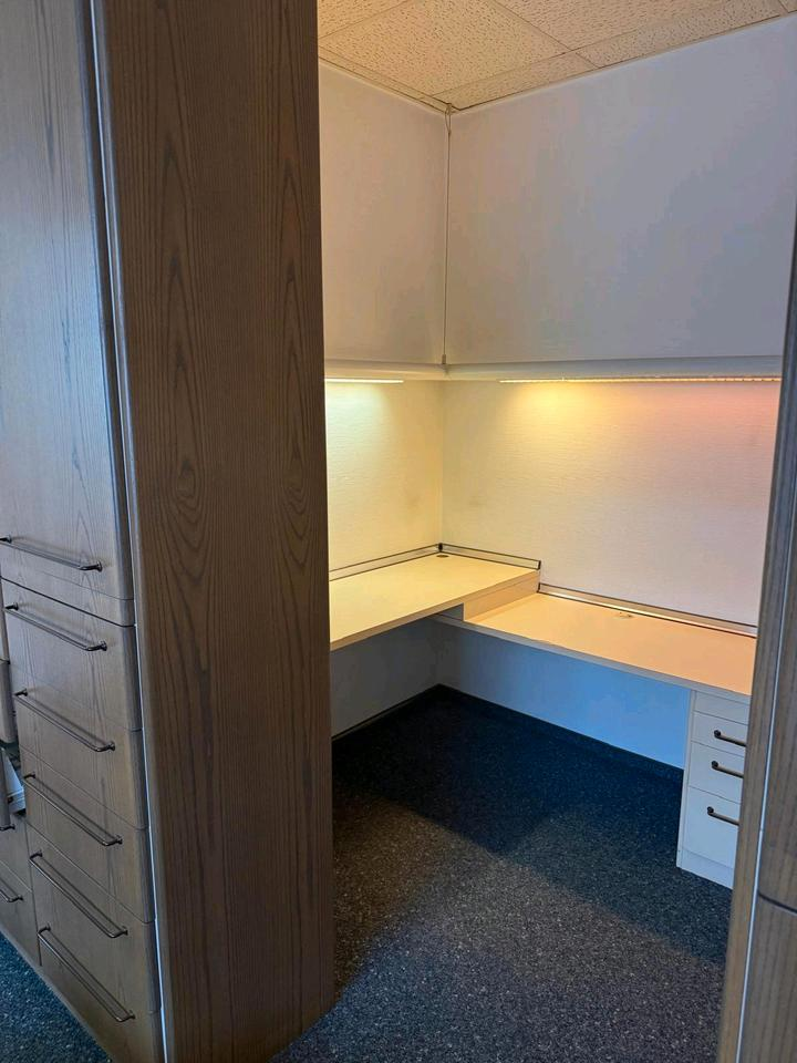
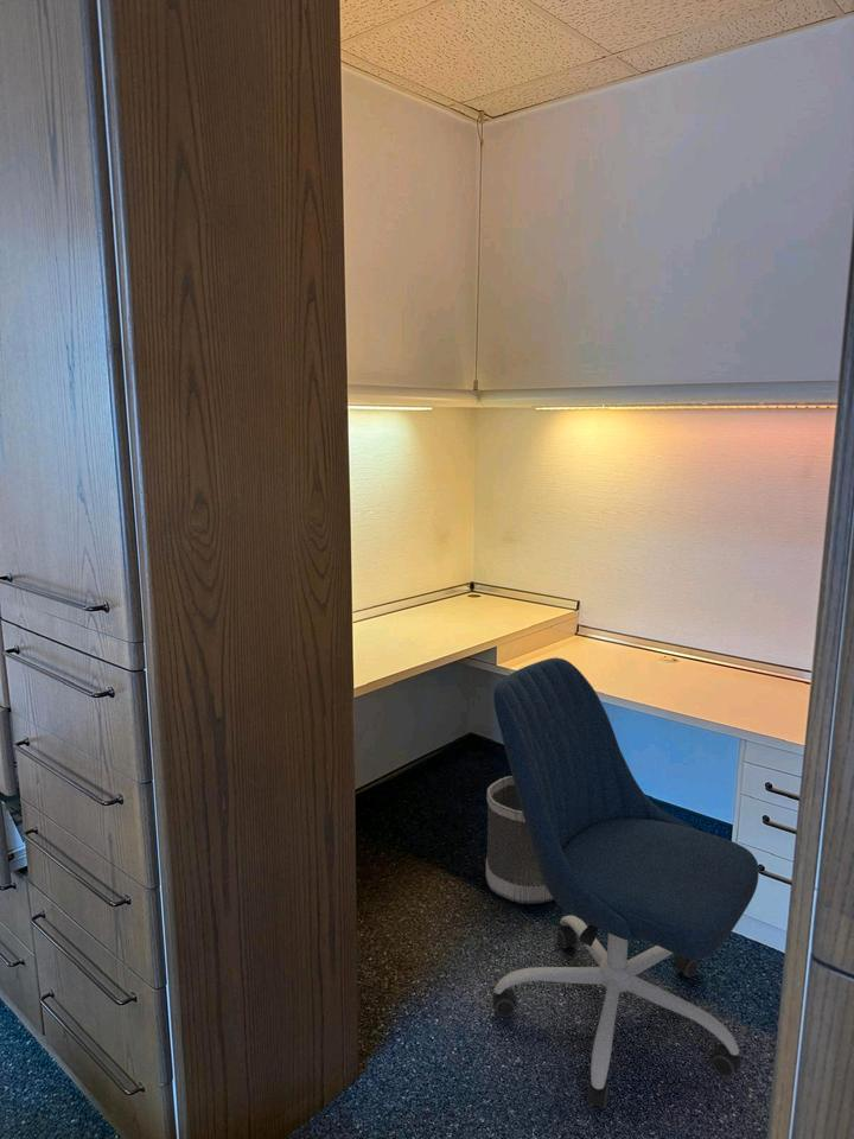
+ wastebasket (527, 836)
+ office chair (623, 860)
